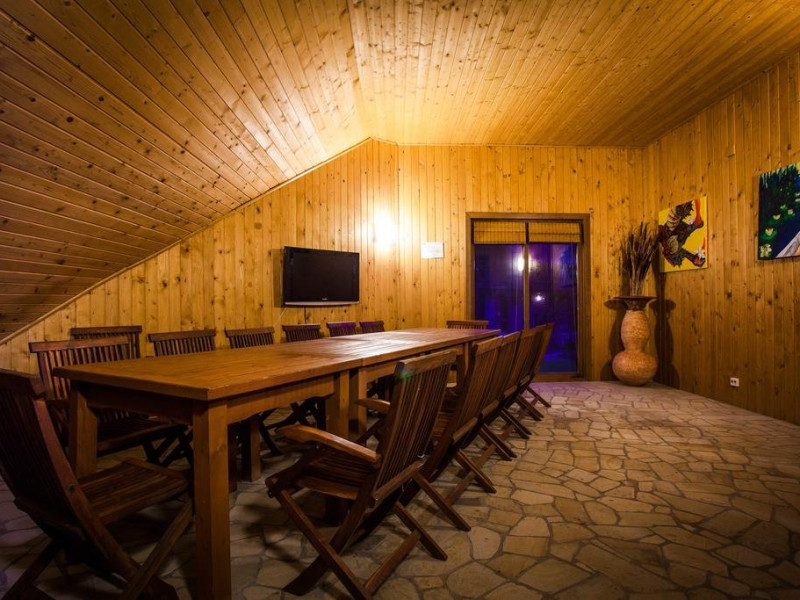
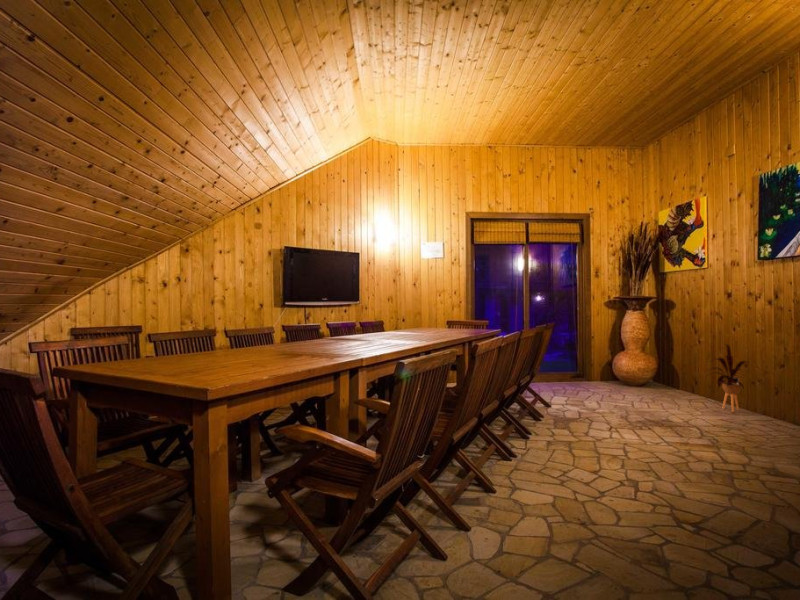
+ house plant (726, 376)
